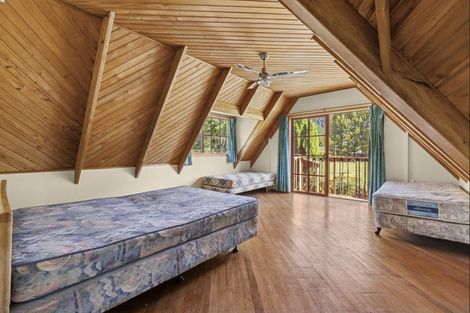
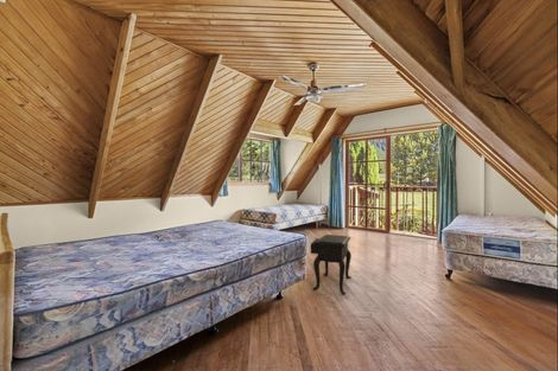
+ side table (329, 261)
